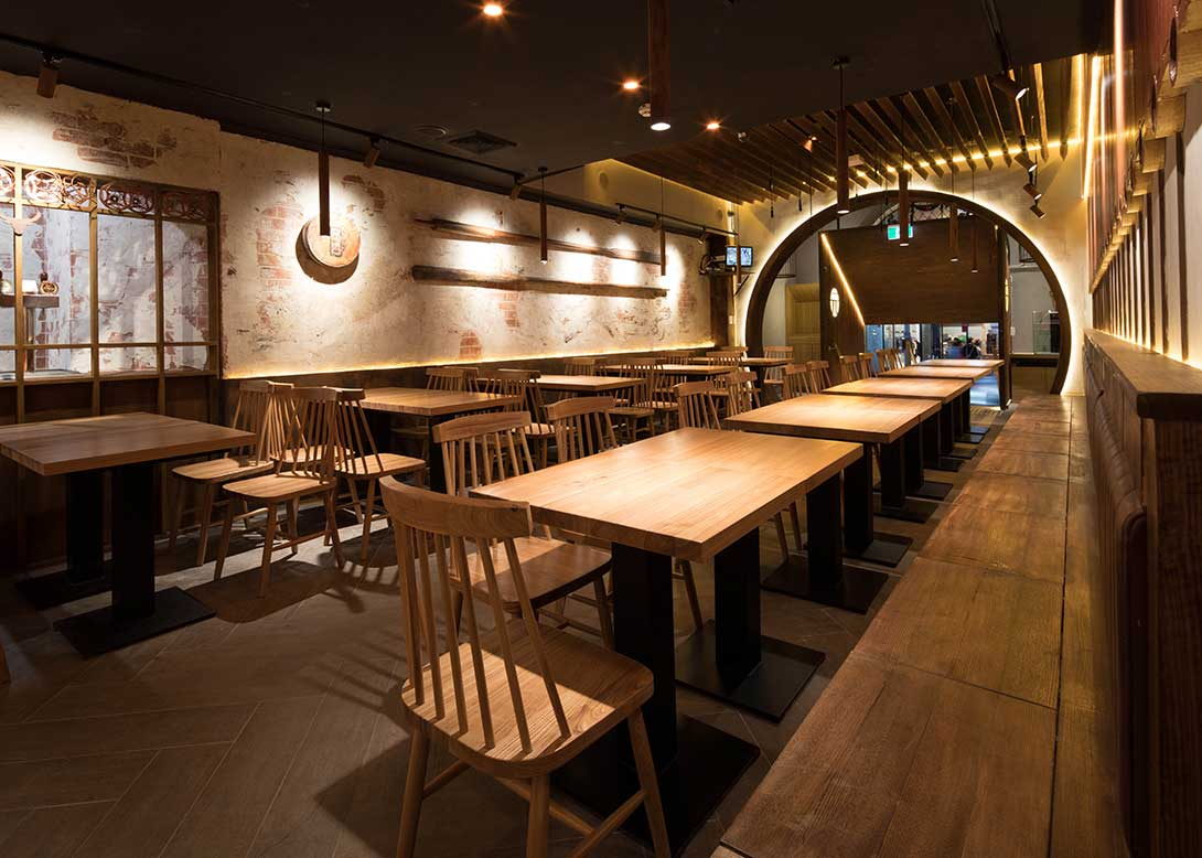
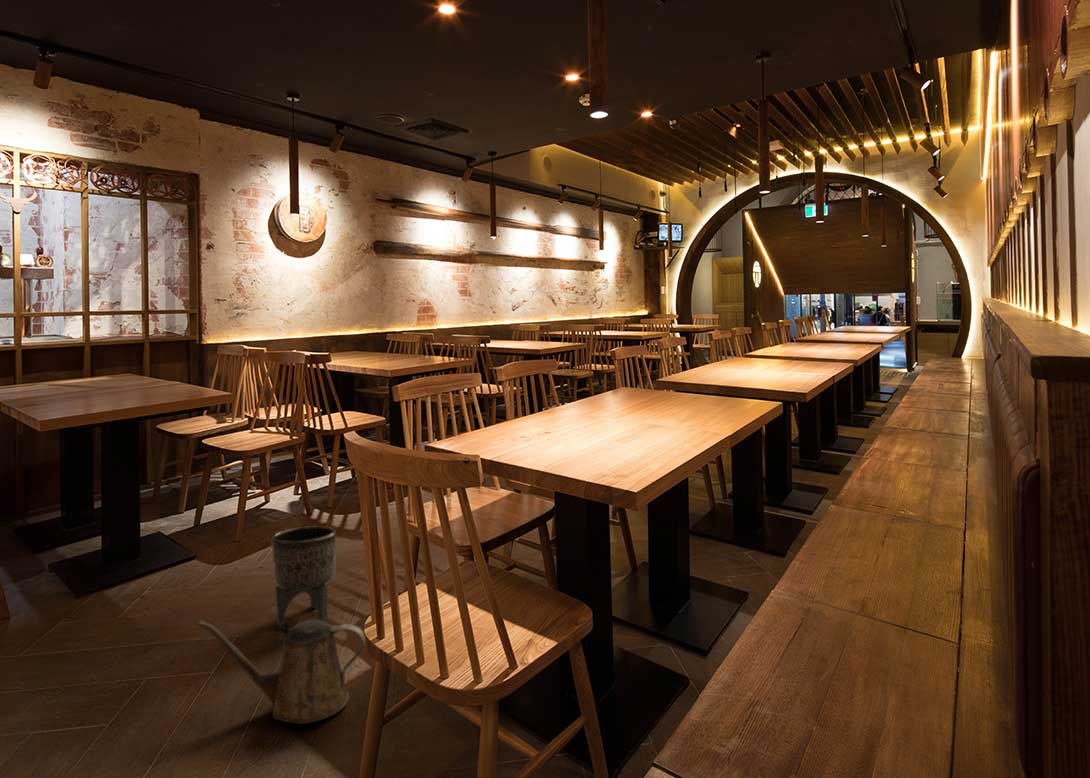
+ watering can (284, 661)
+ planter (305, 576)
